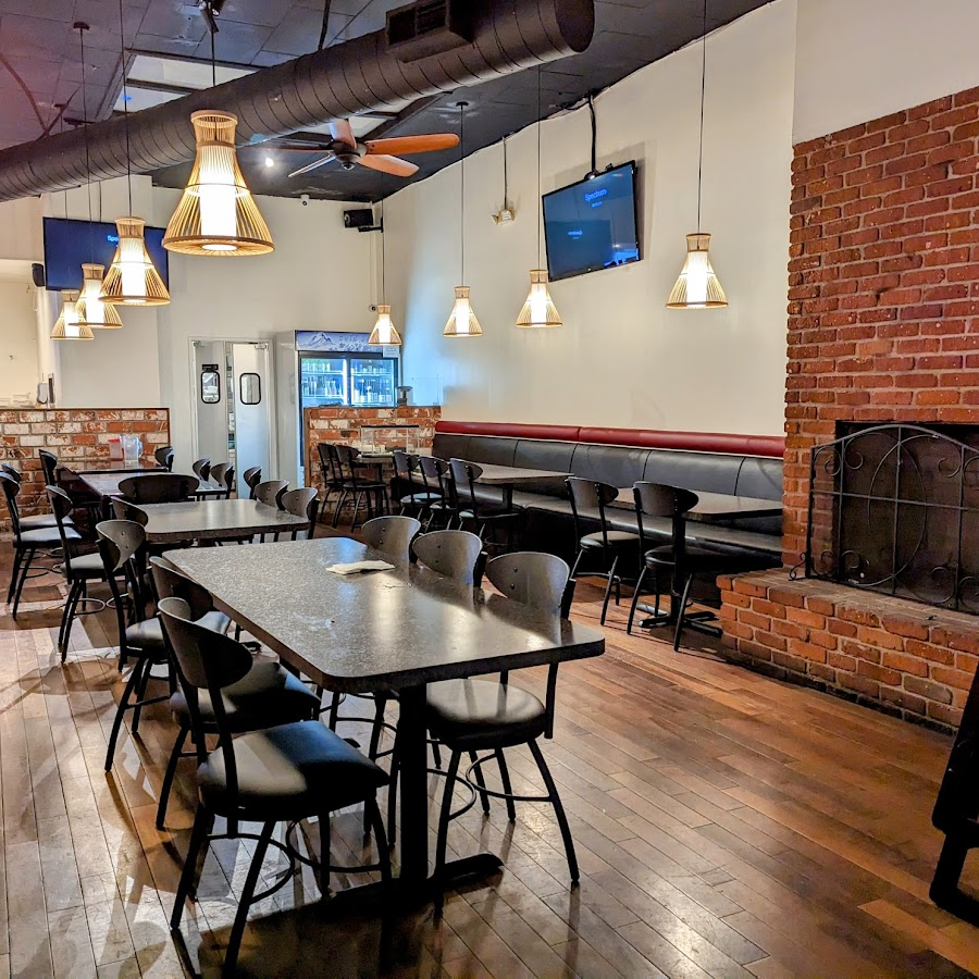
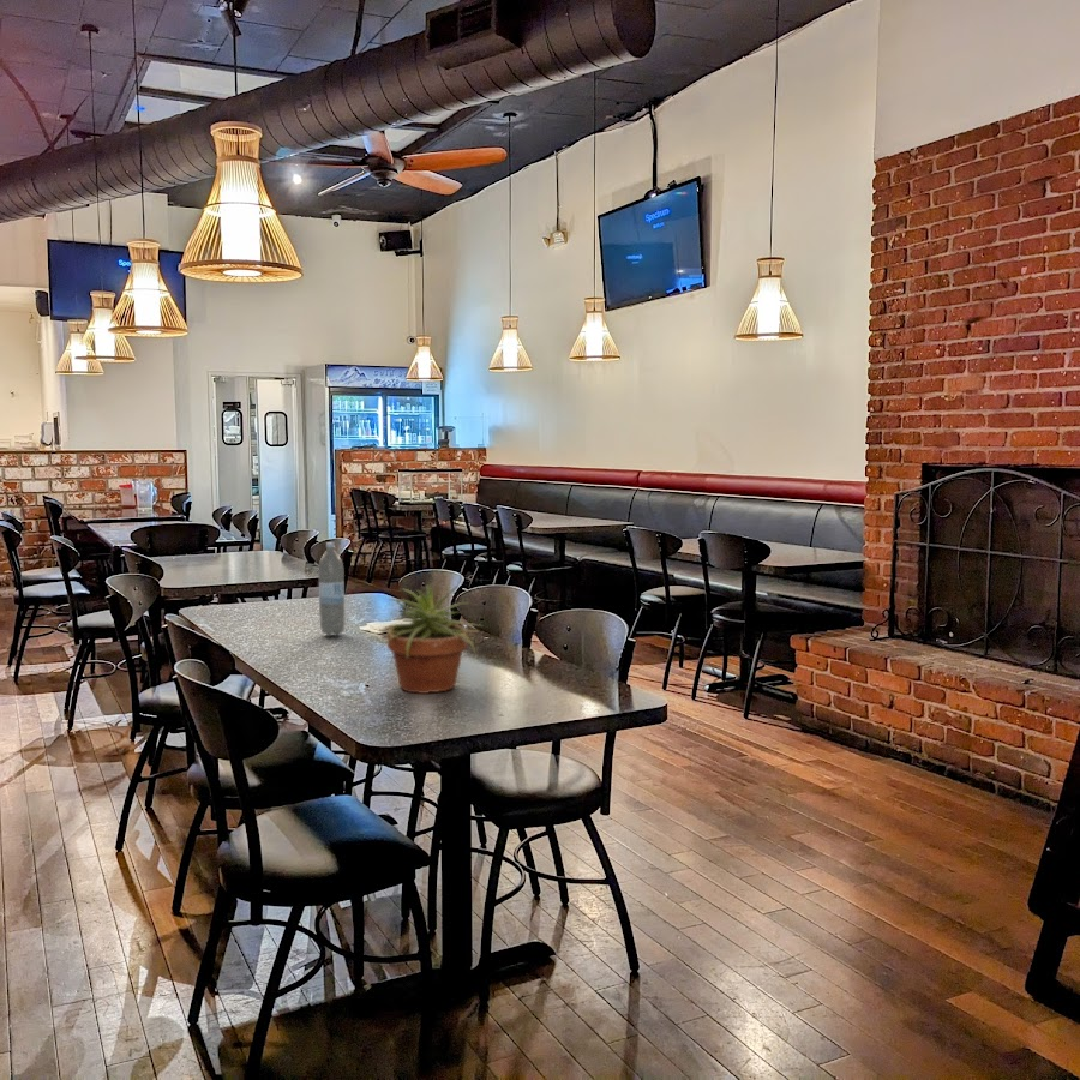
+ water bottle (331, 588)
+ potted plant (425, 636)
